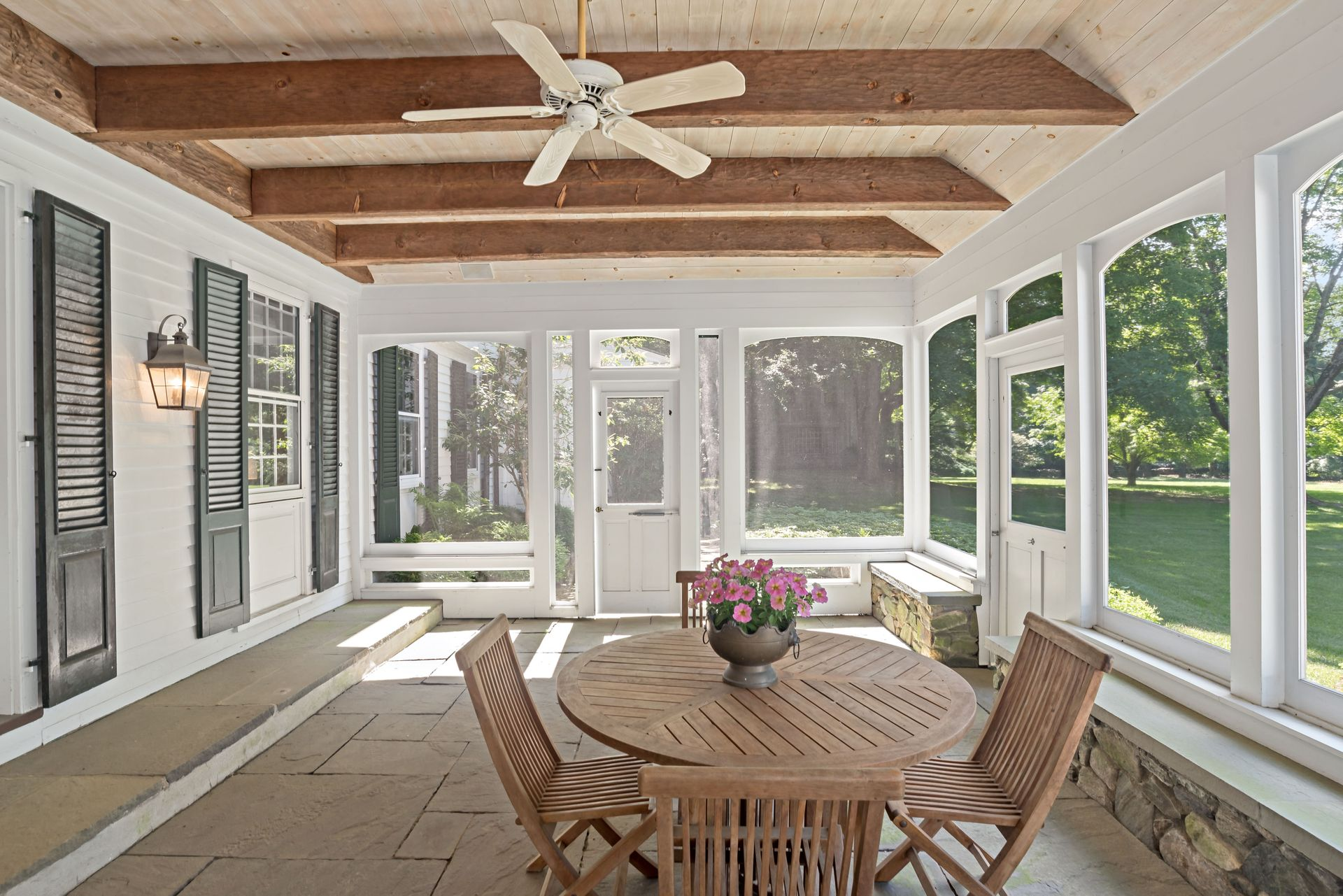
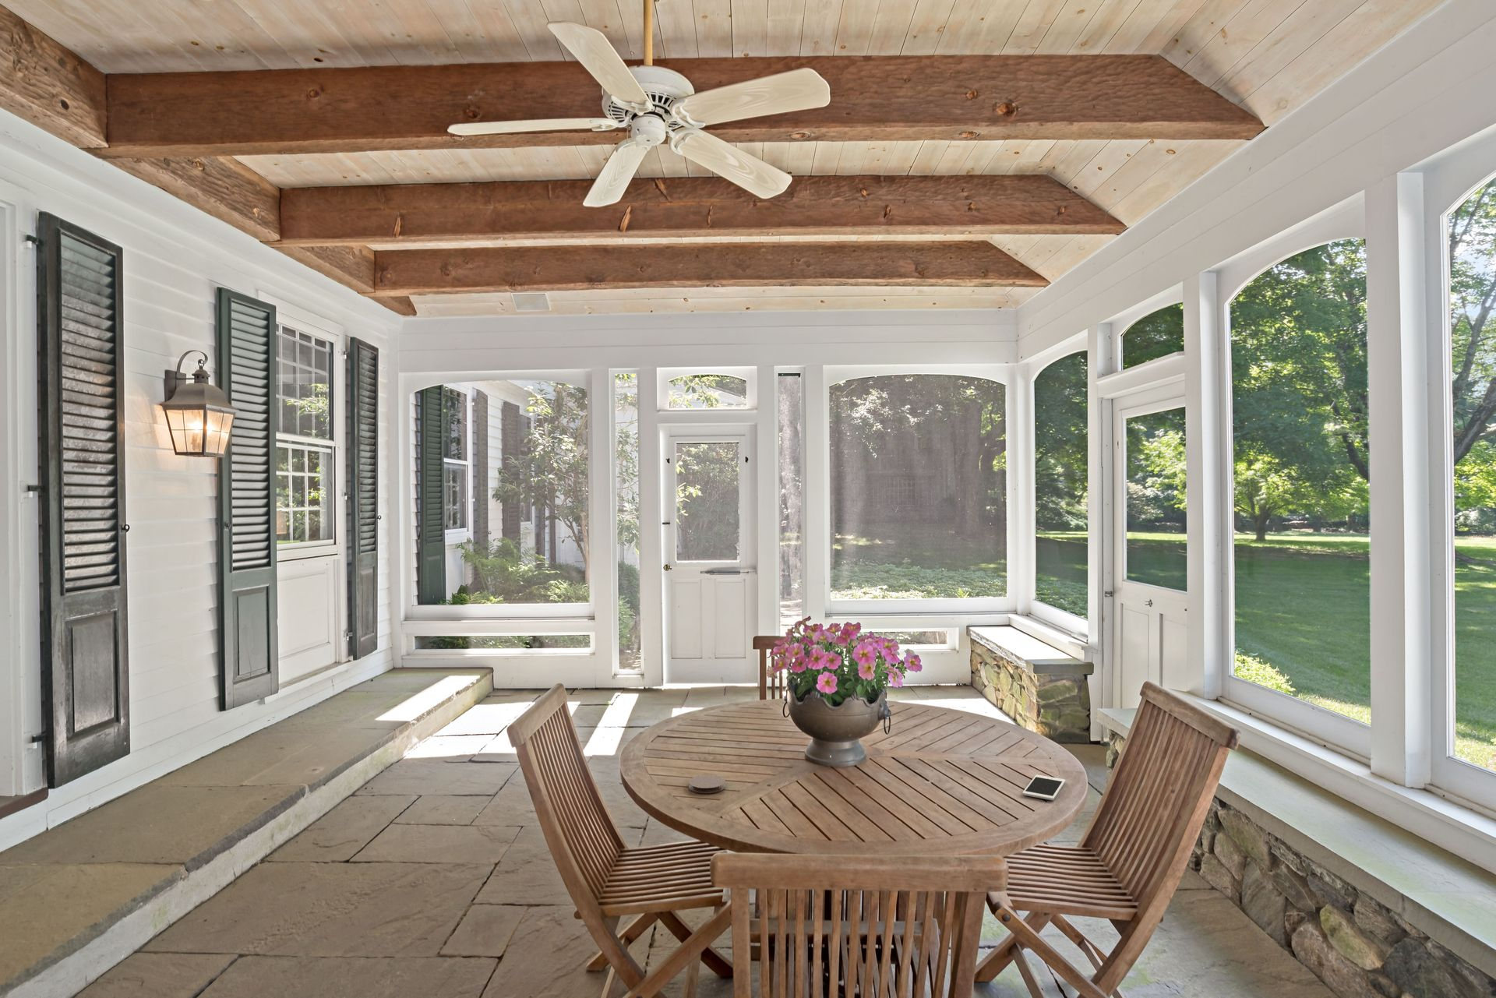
+ cell phone (1044, 786)
+ coaster (706, 784)
